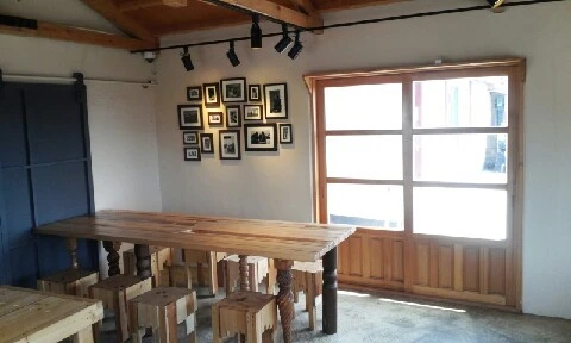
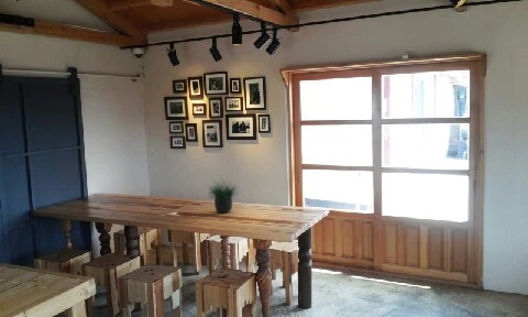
+ potted plant (222, 192)
